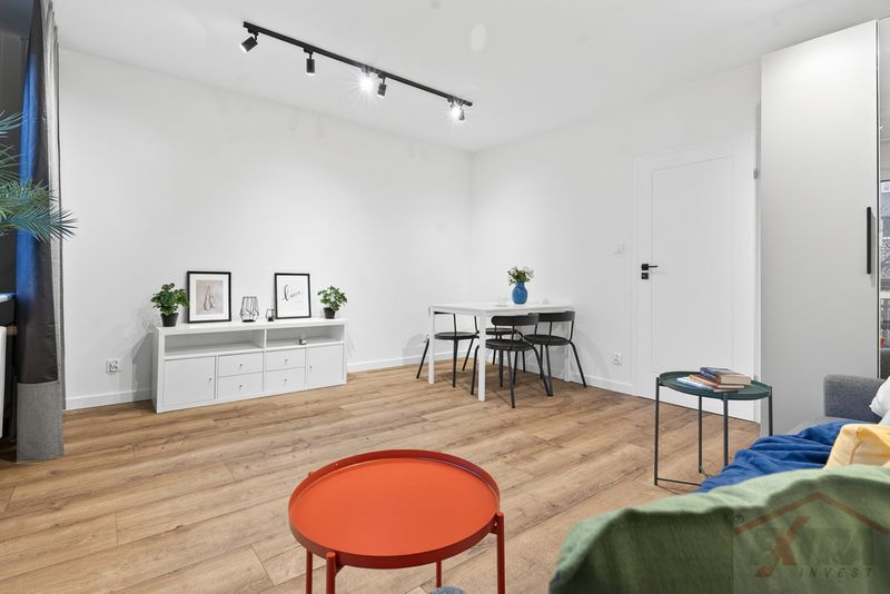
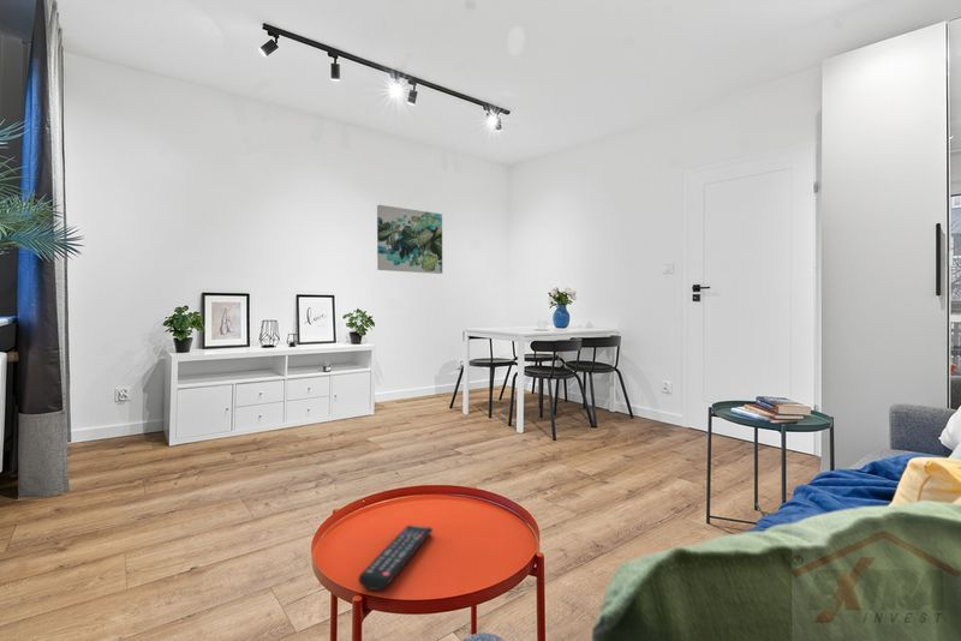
+ remote control (399, 553)
+ wall art (411, 240)
